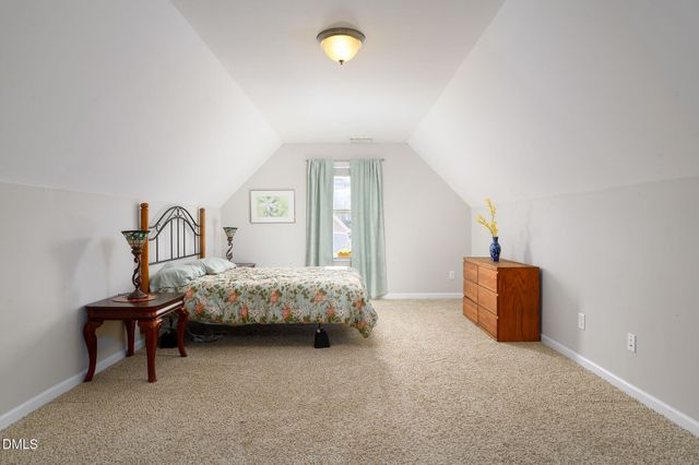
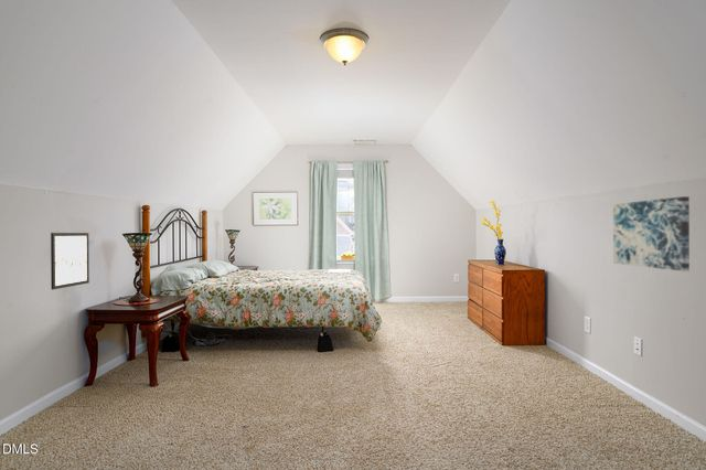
+ wall art (71, 259)
+ wall art (646, 233)
